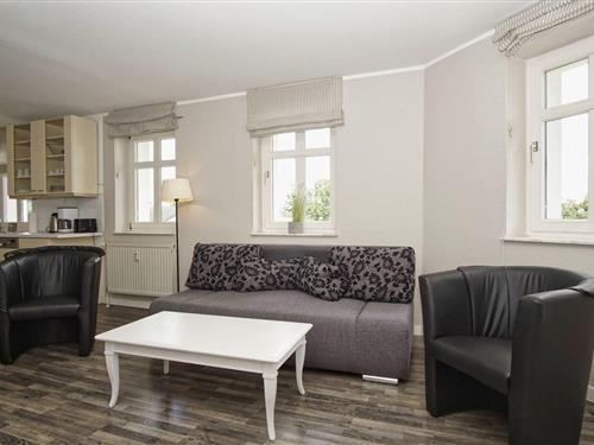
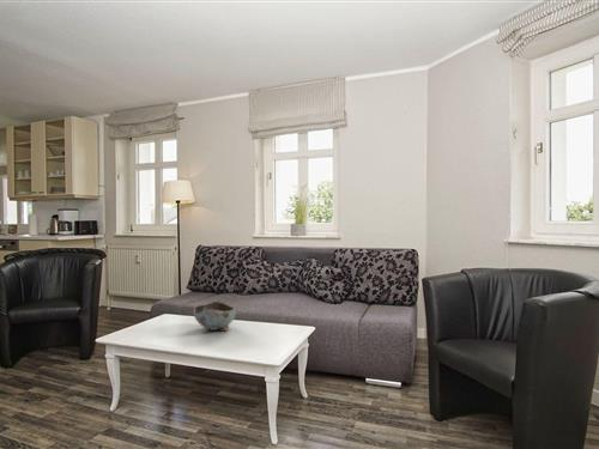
+ bowl (216, 316)
